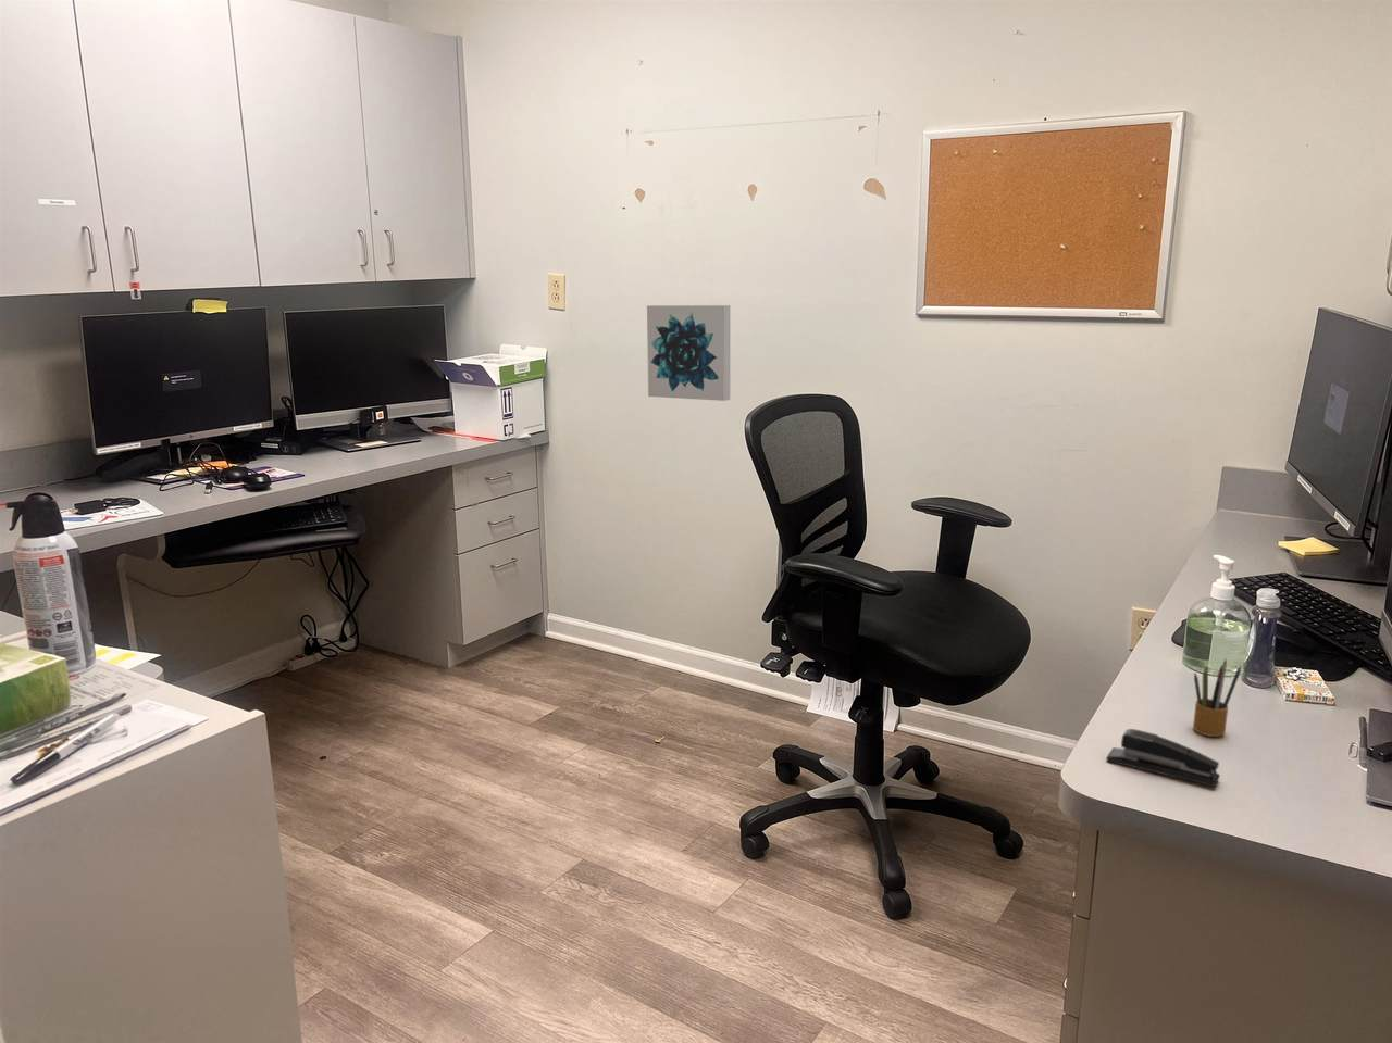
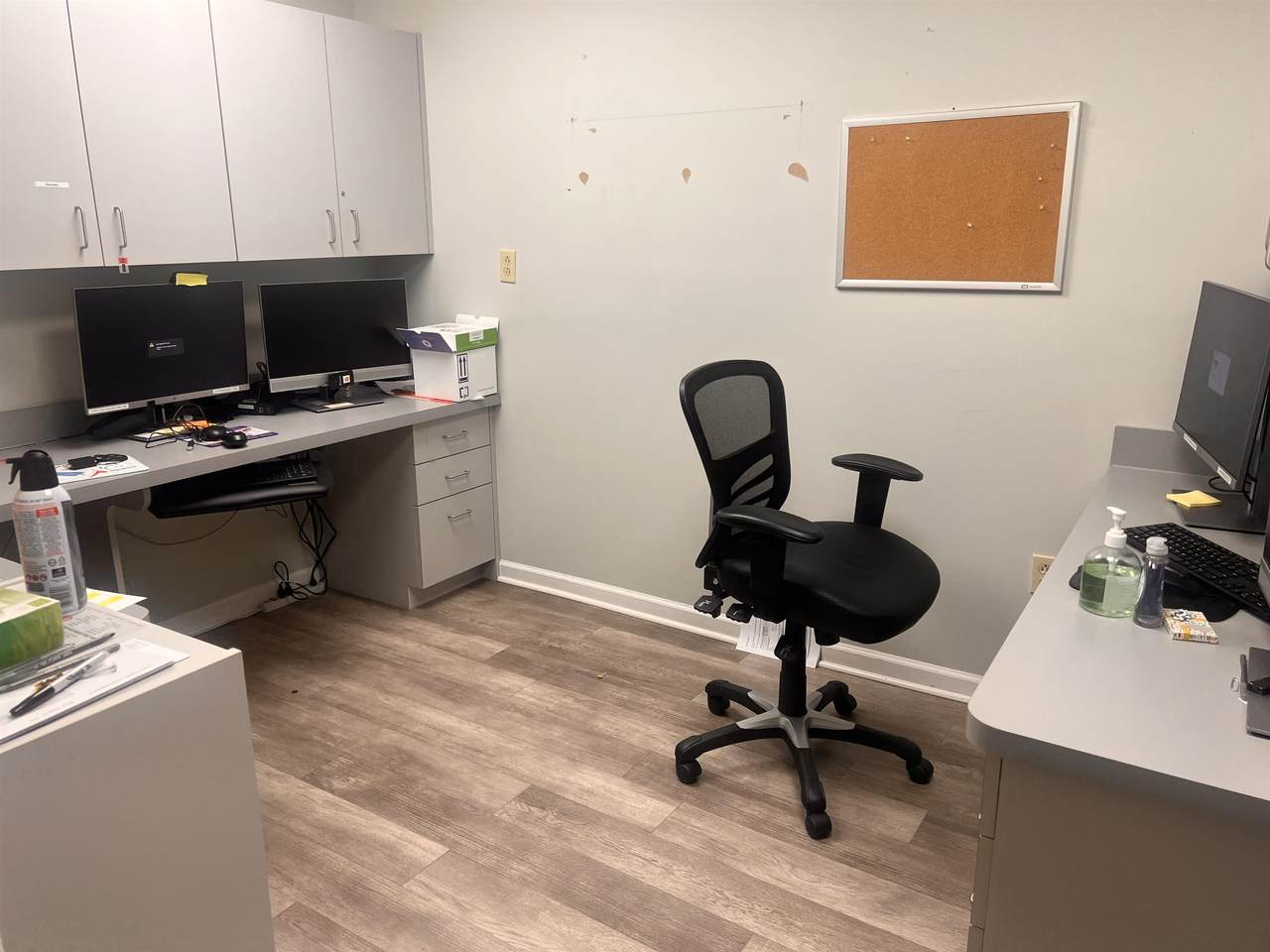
- stapler (1164, 754)
- pencil box (1213, 698)
- wall art (687, 352)
